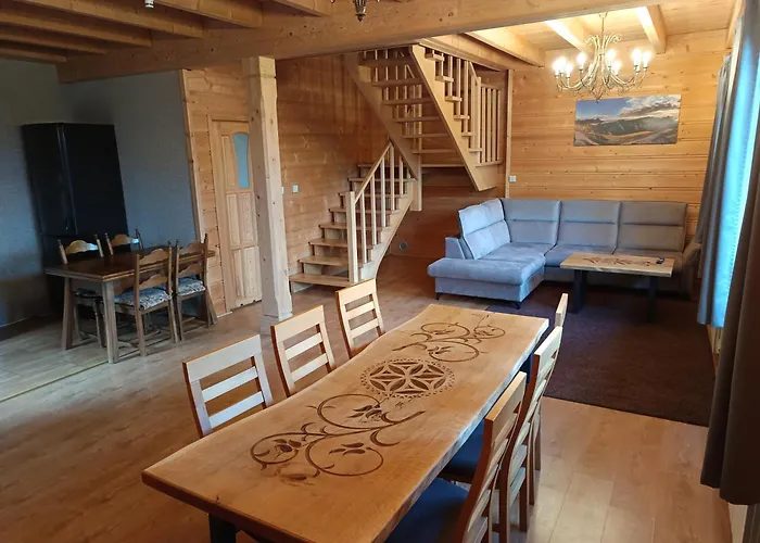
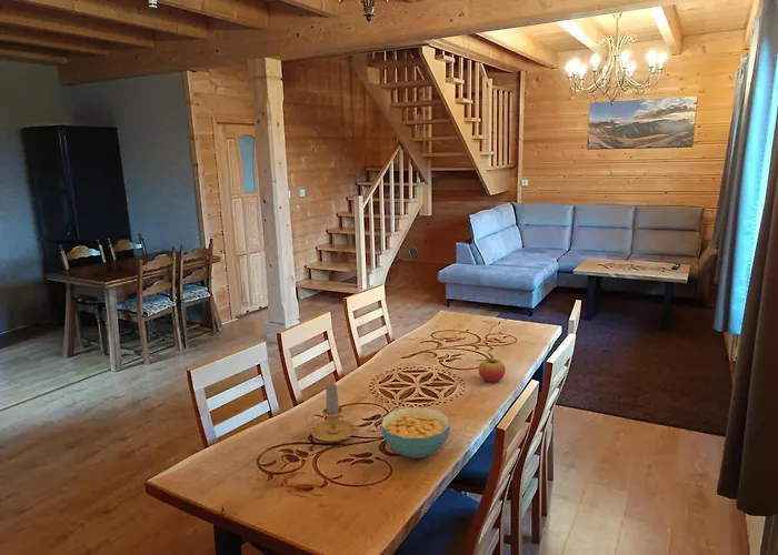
+ fruit (491, 367)
+ candle (328, 408)
+ cereal bowl (416, 437)
